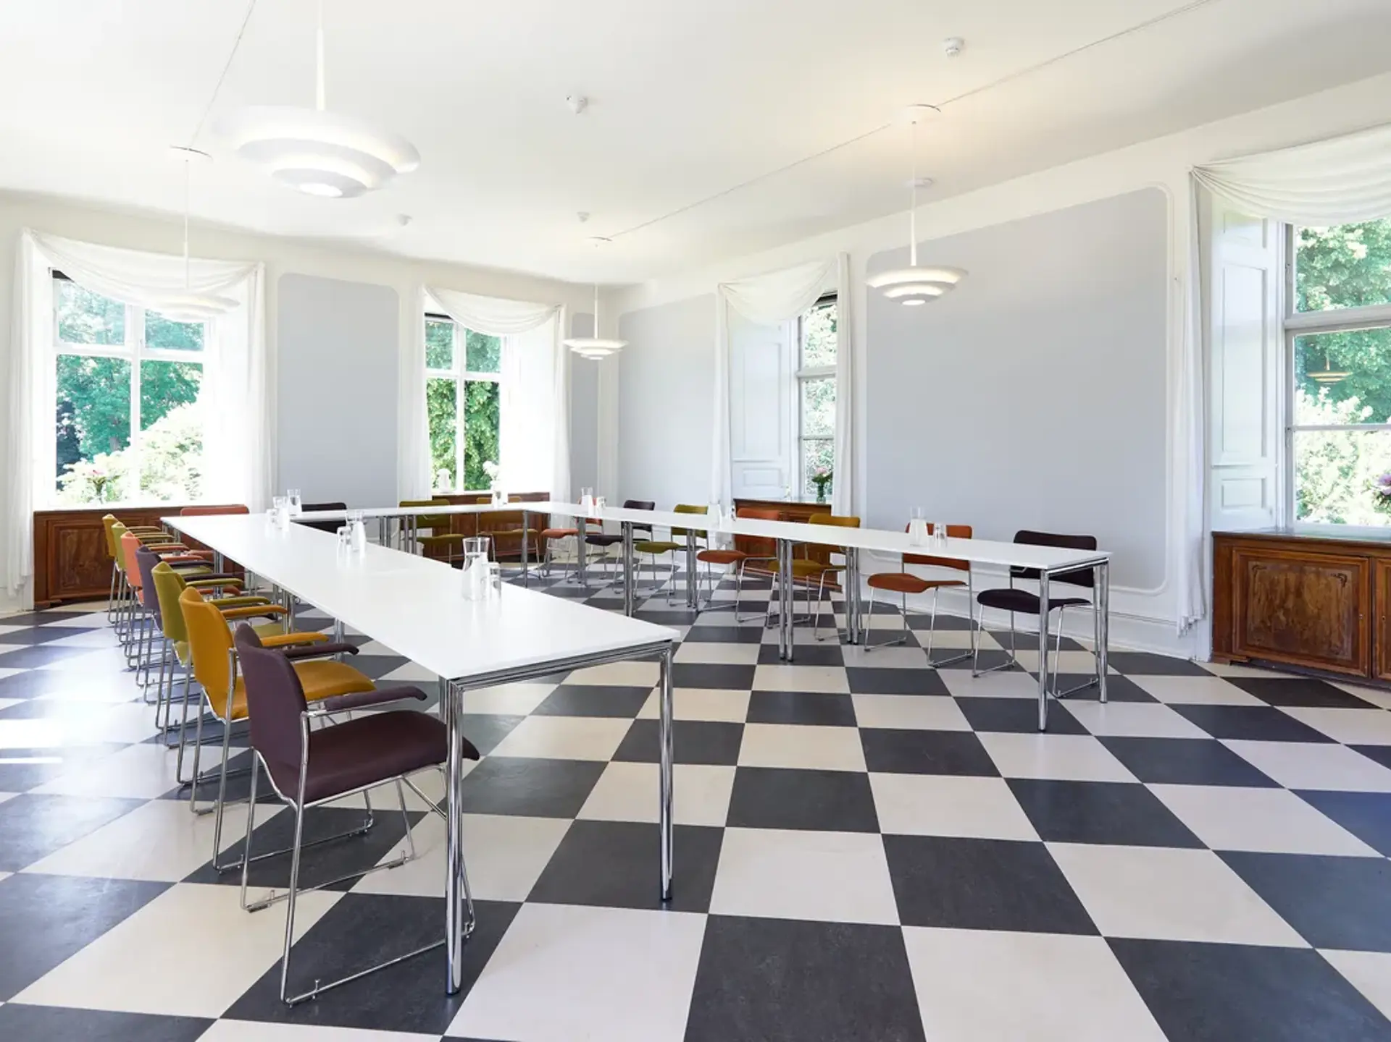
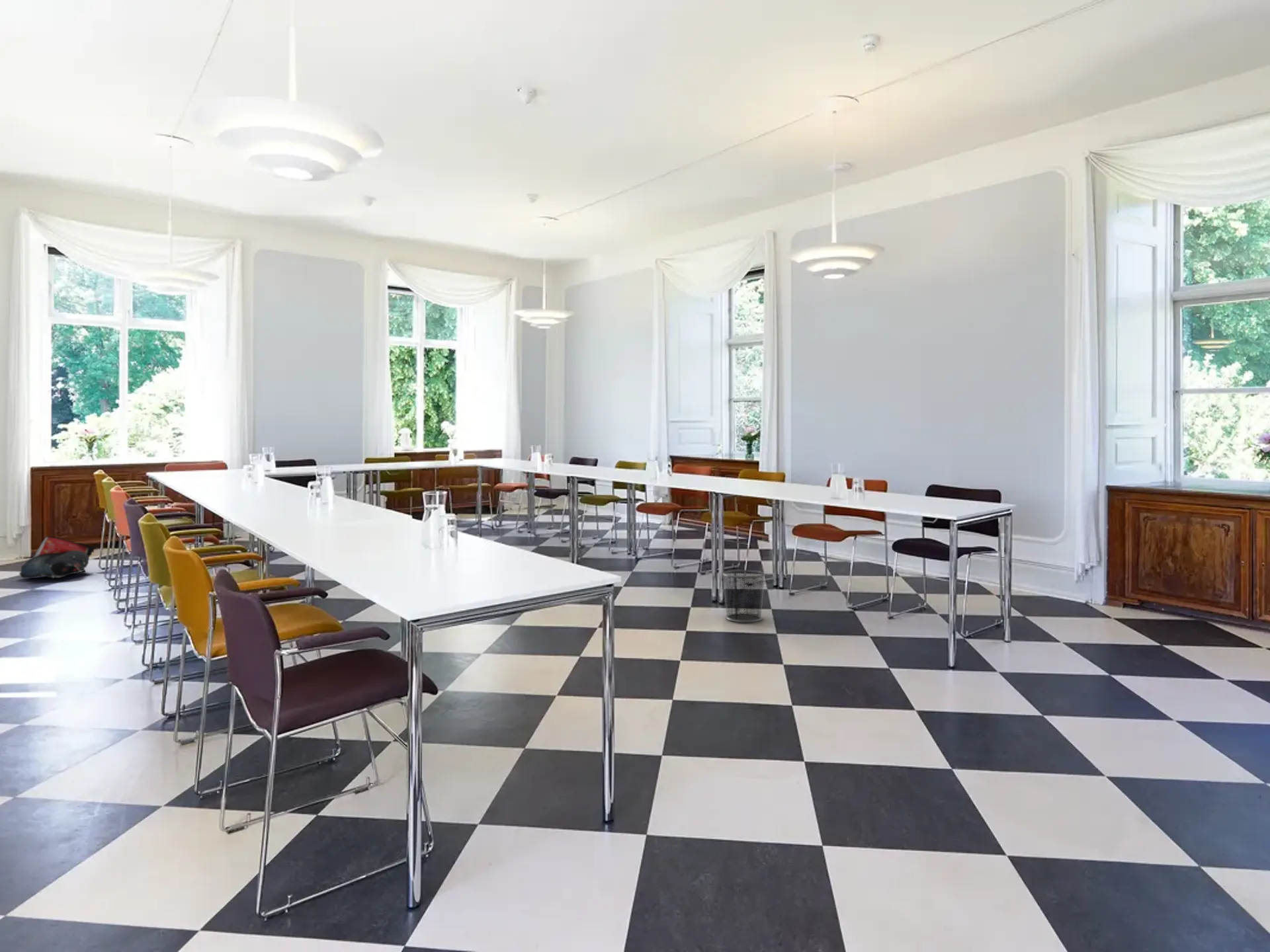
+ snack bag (56, 556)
+ waste bin (743, 596)
